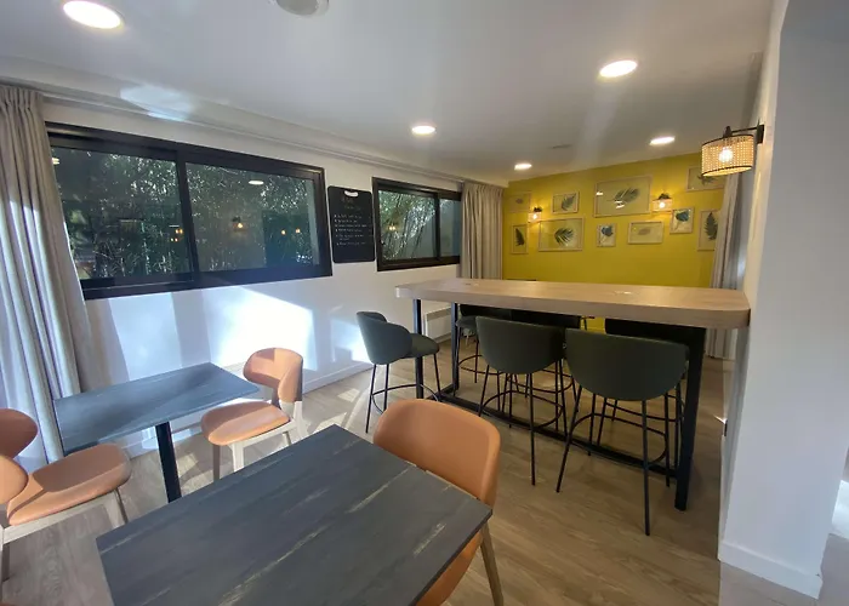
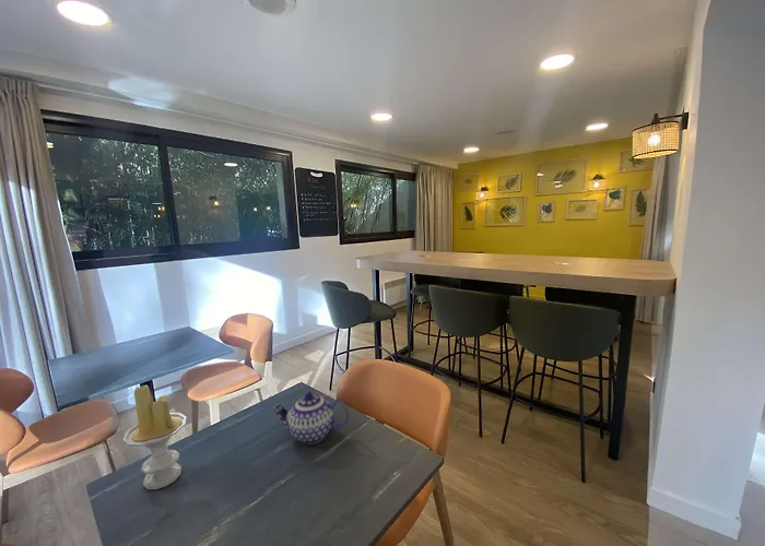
+ candle (156, 430)
+ teapot (311, 413)
